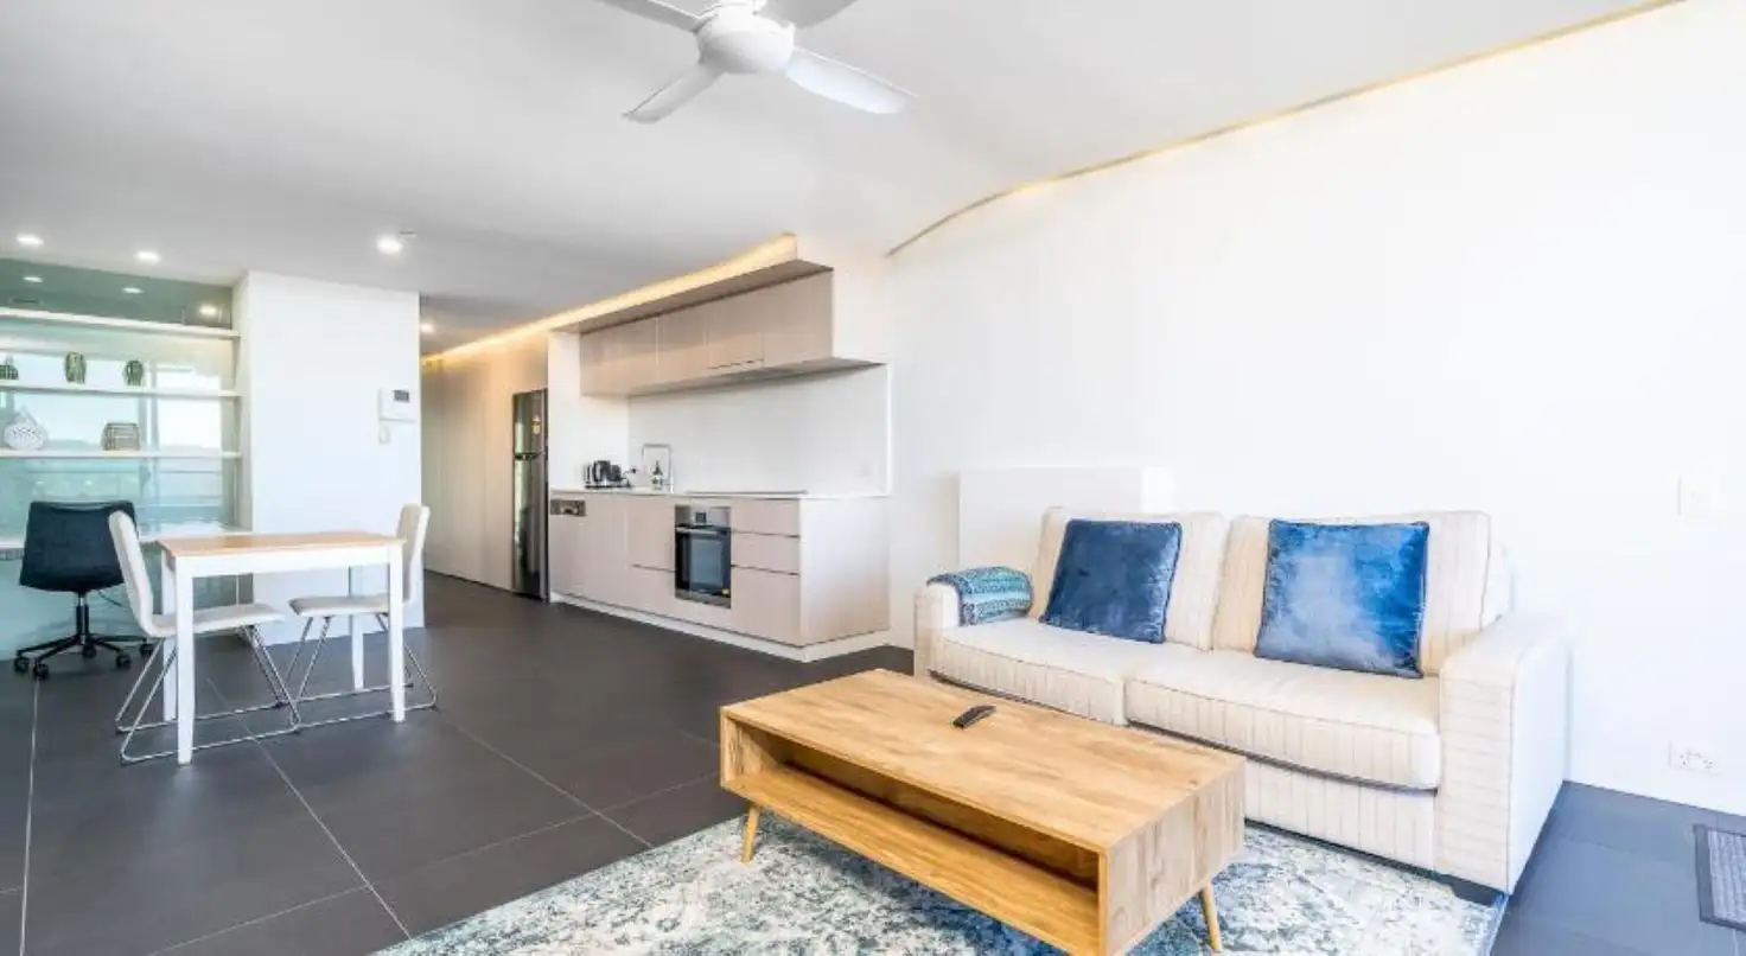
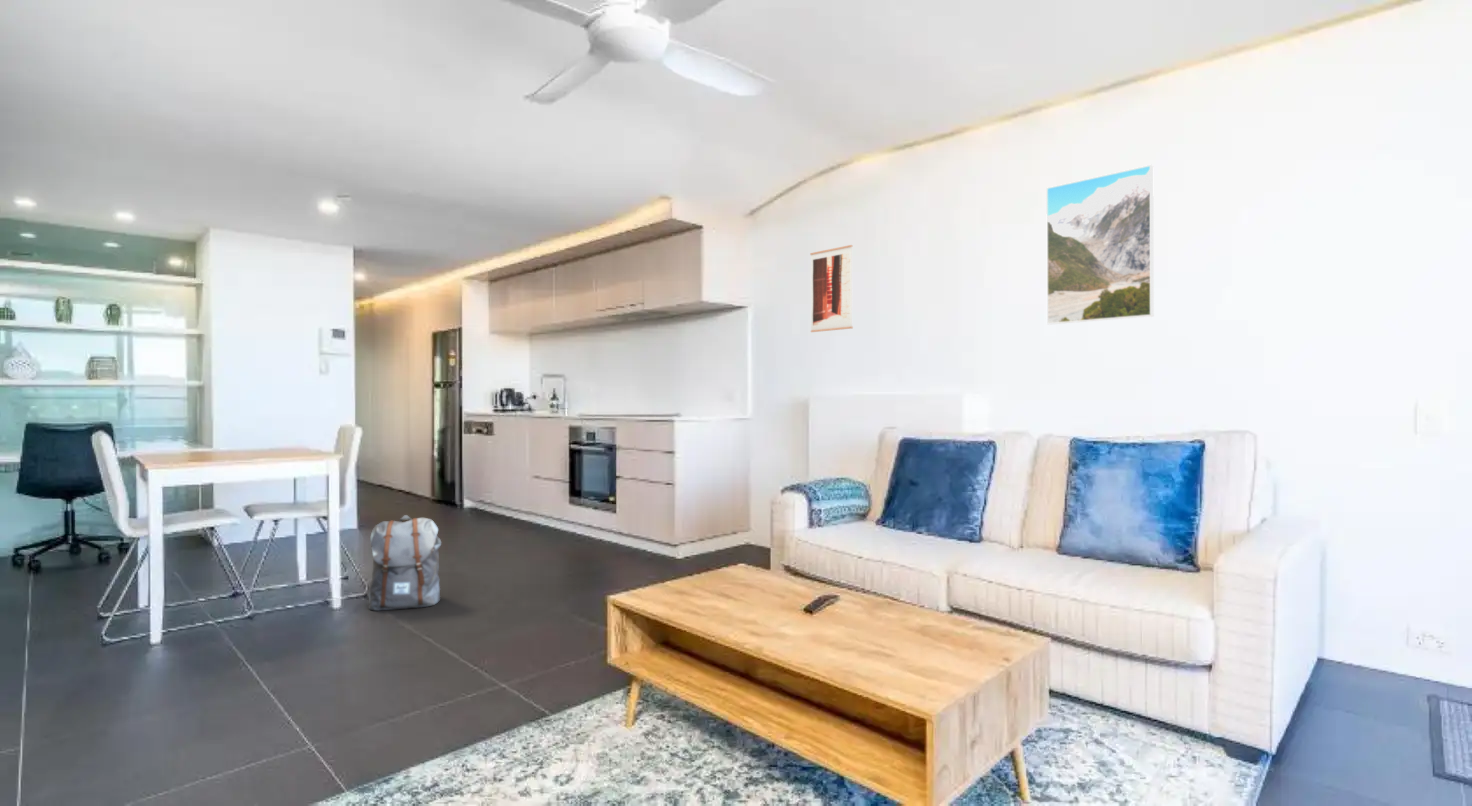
+ wall art (831, 289)
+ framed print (1097, 248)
+ backpack (403, 559)
